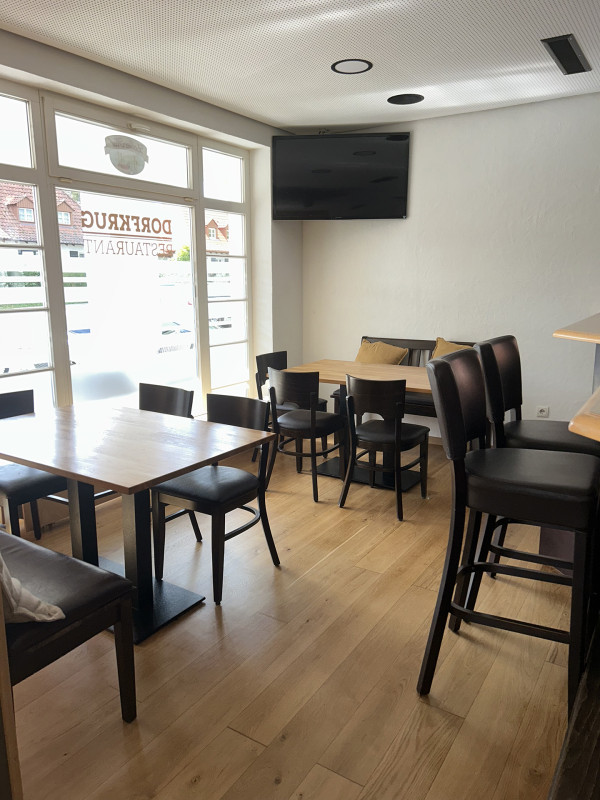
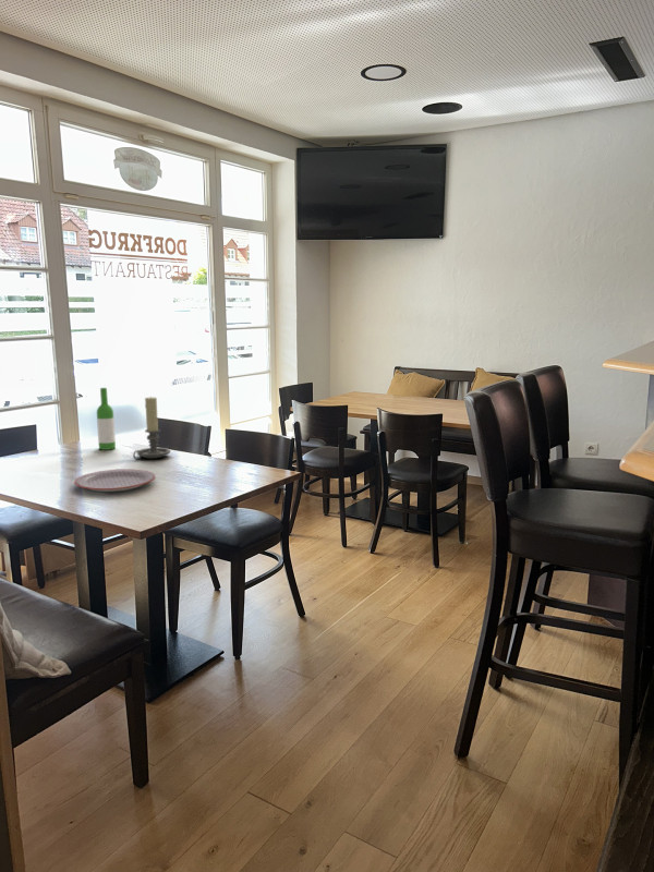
+ plate (116, 481)
+ wine bottle (105, 419)
+ candle holder (149, 426)
